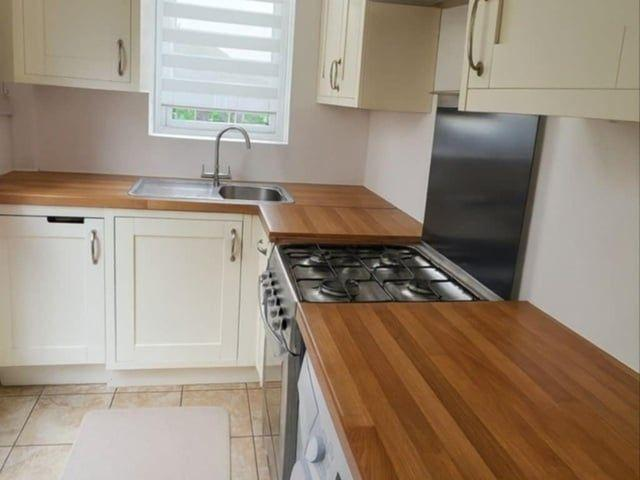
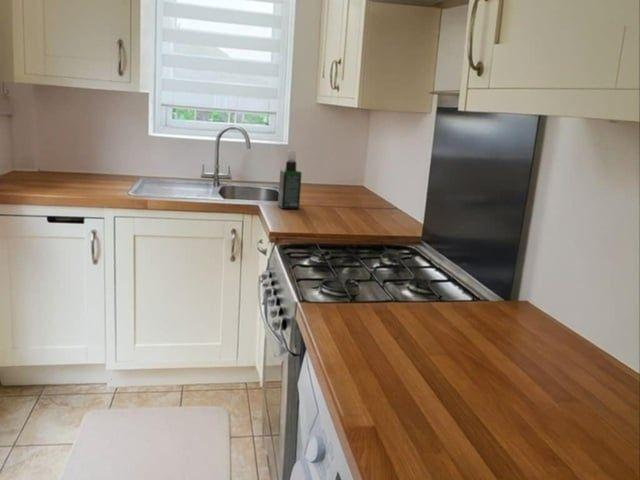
+ spray bottle (290, 179)
